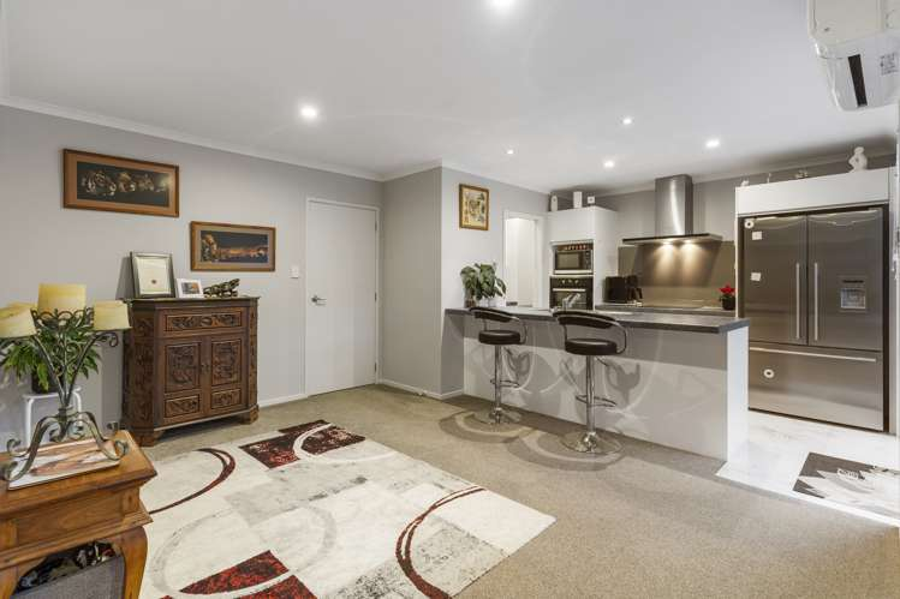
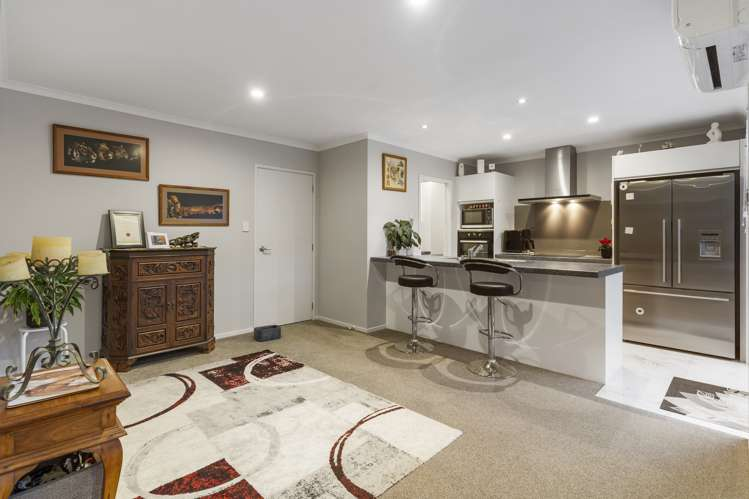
+ storage bin (267, 332)
